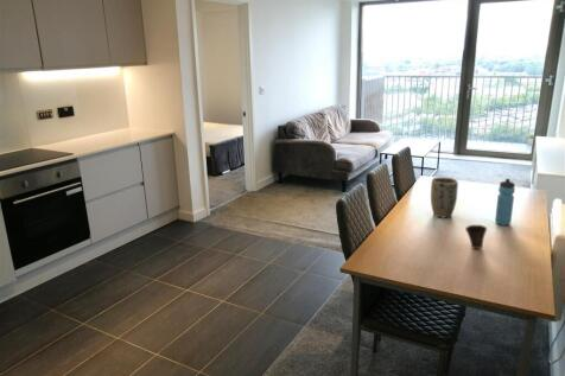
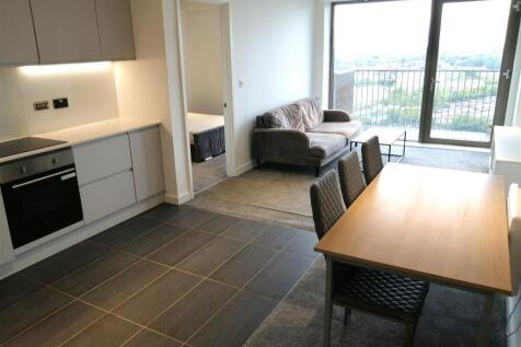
- plant pot (443, 197)
- water bottle (504, 200)
- cup (475, 237)
